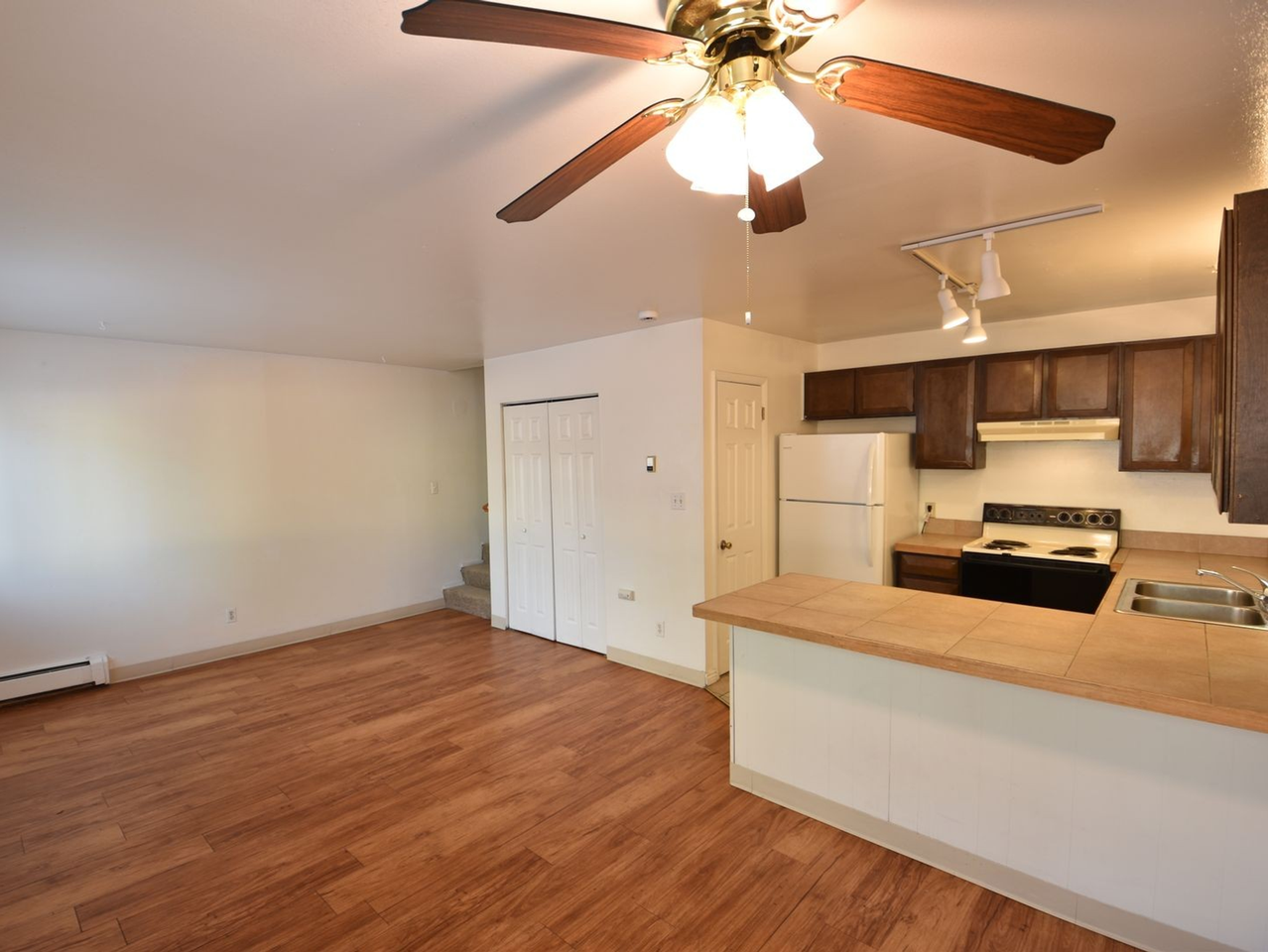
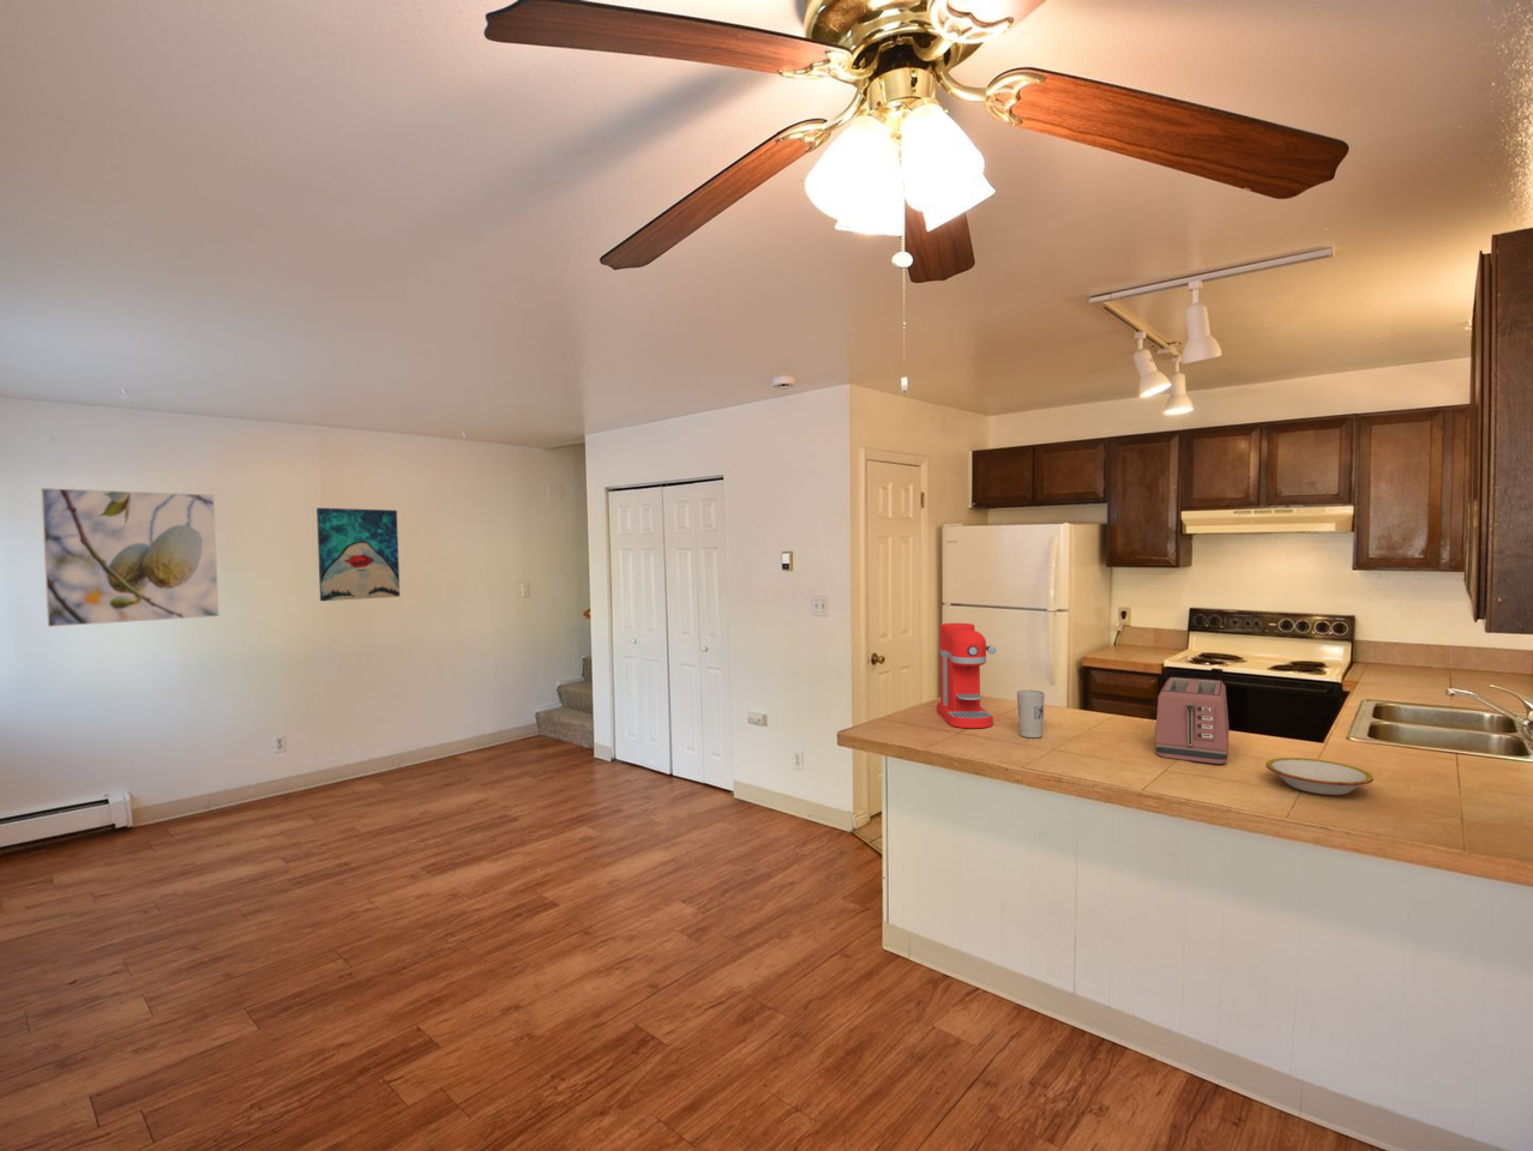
+ cup (1030, 713)
+ wall art (359, 554)
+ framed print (135, 556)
+ toaster (1192, 717)
+ bowl (1317, 779)
+ coffee maker (966, 672)
